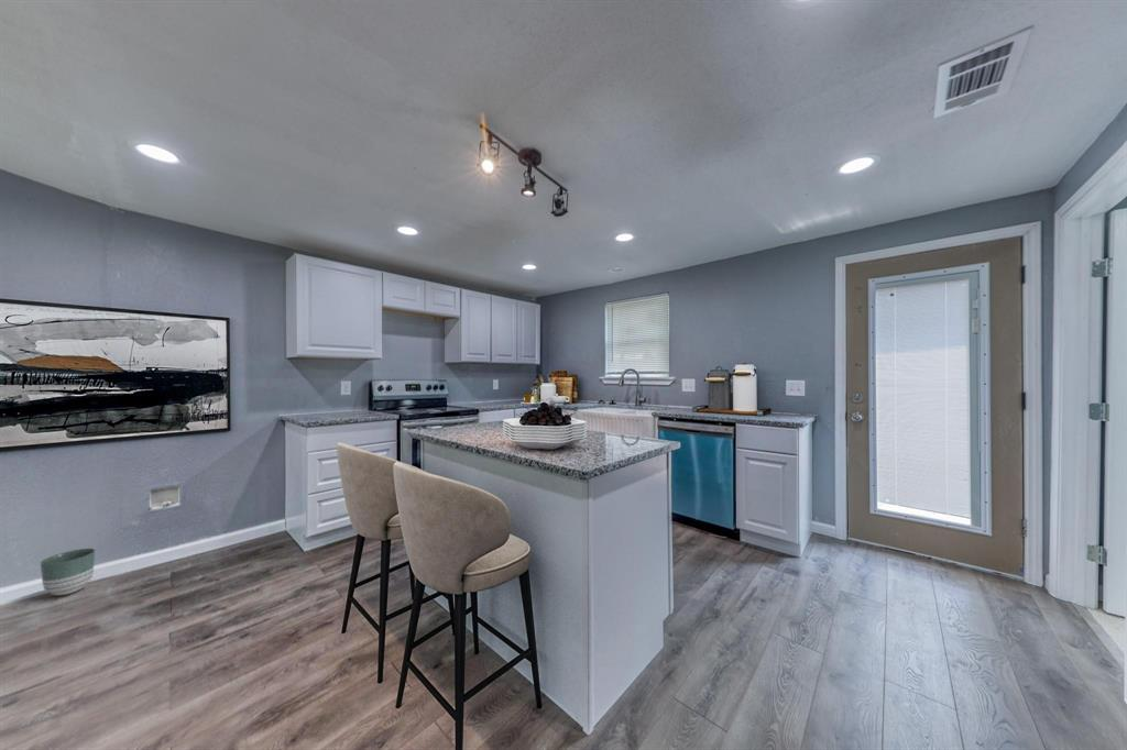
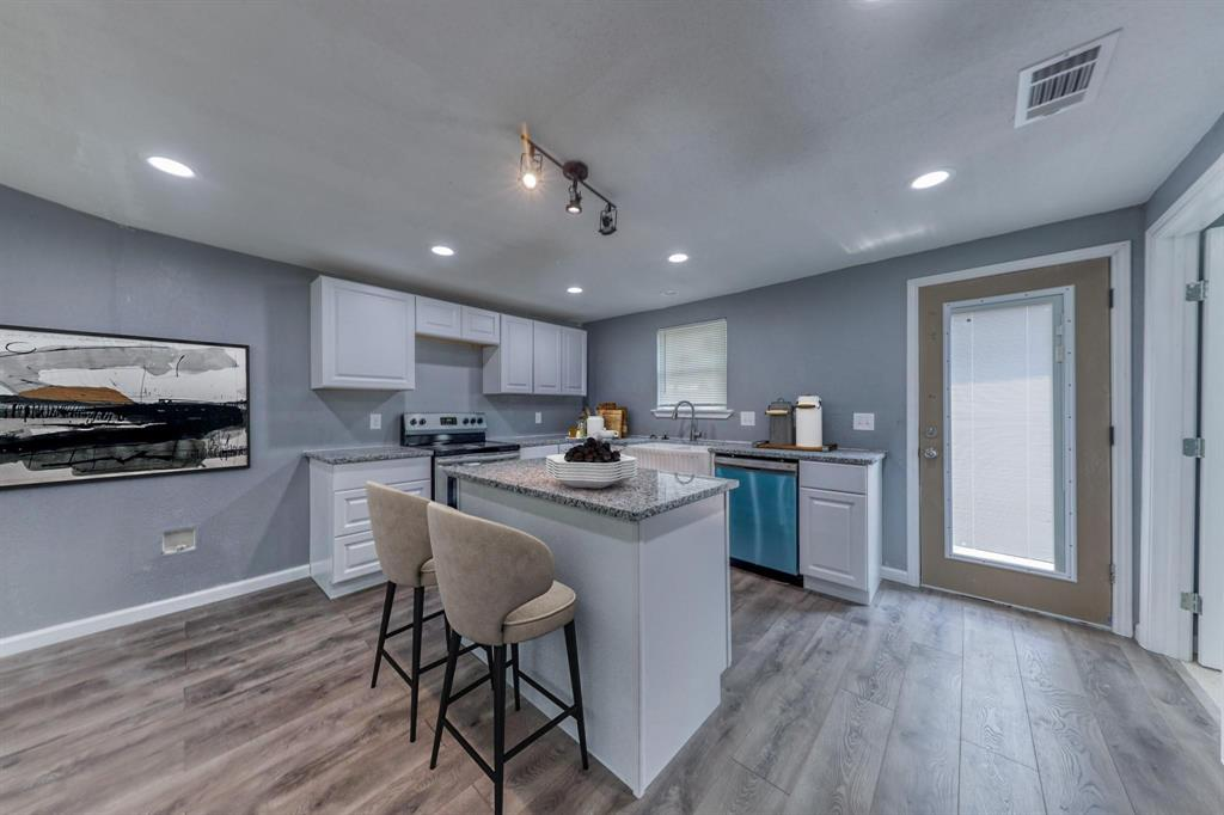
- planter (68, 574)
